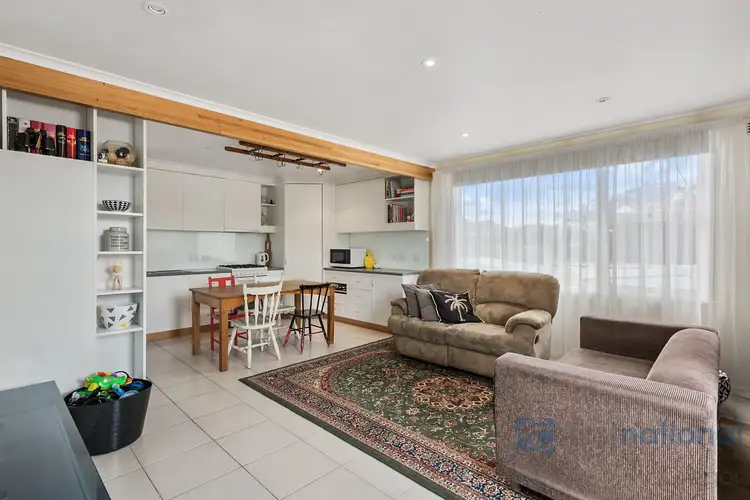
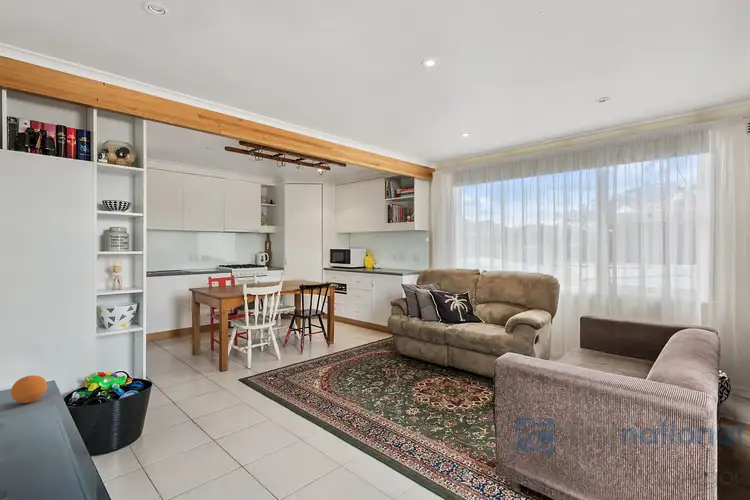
+ fruit (29, 389)
